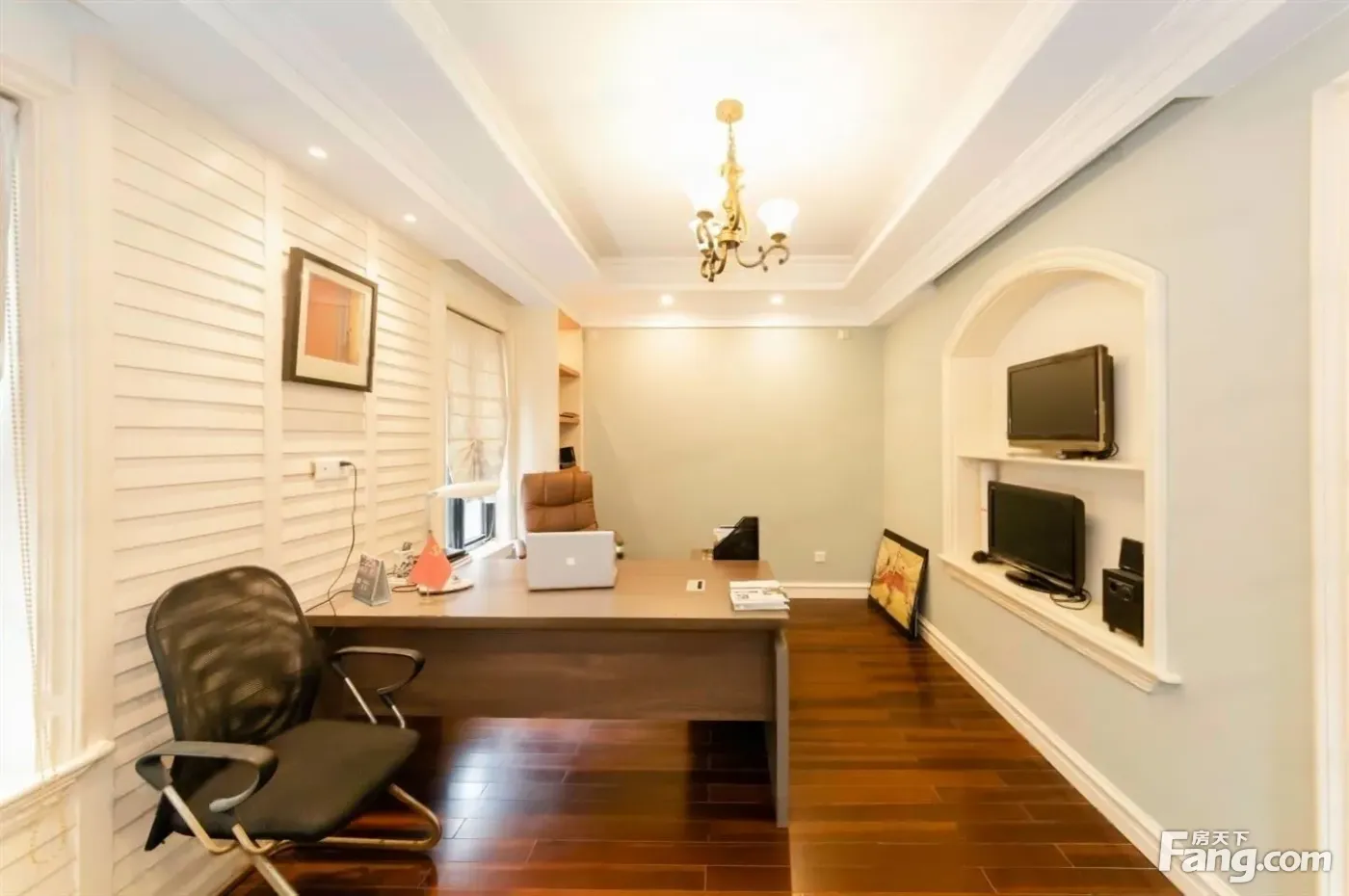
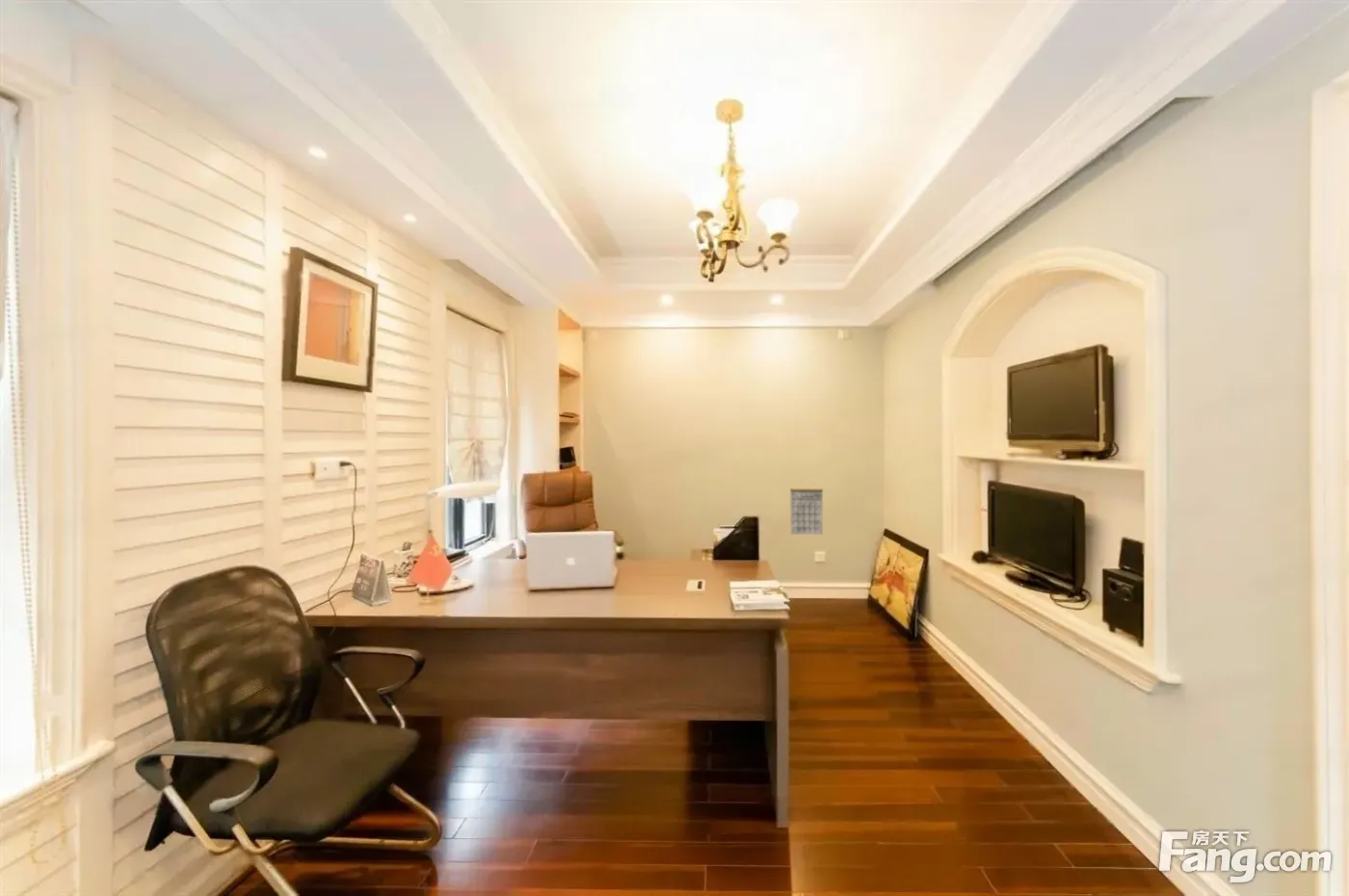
+ calendar (807, 506)
